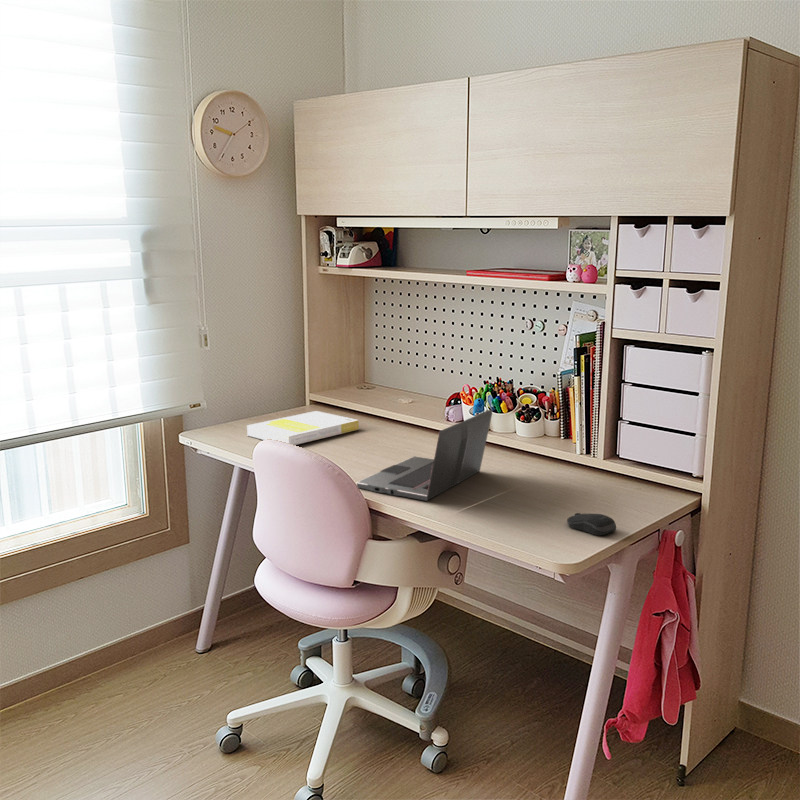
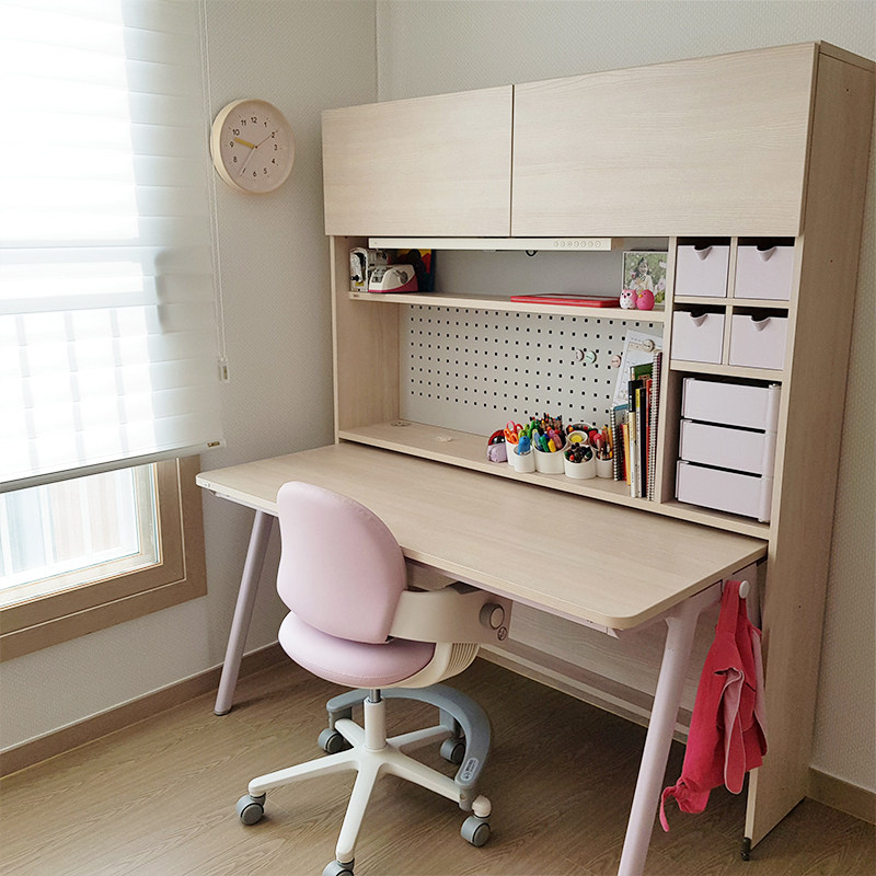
- book (303, 427)
- computer mouse (591, 521)
- laptop (422, 457)
